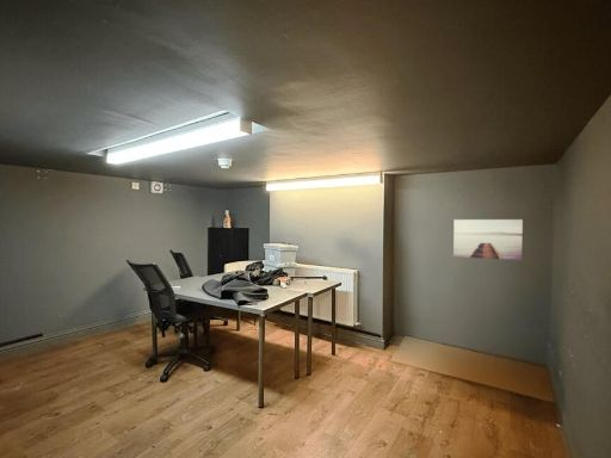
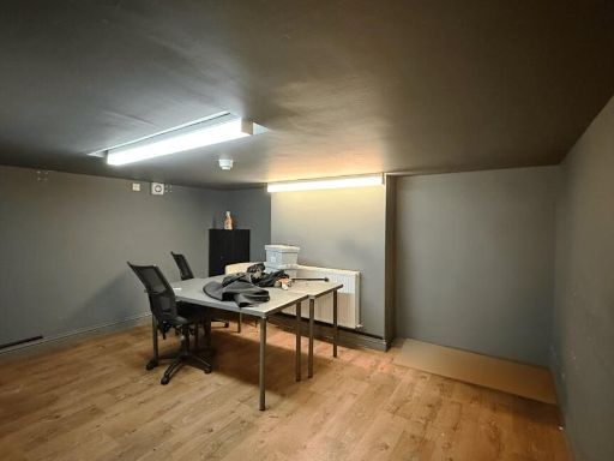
- wall art (486, 239)
